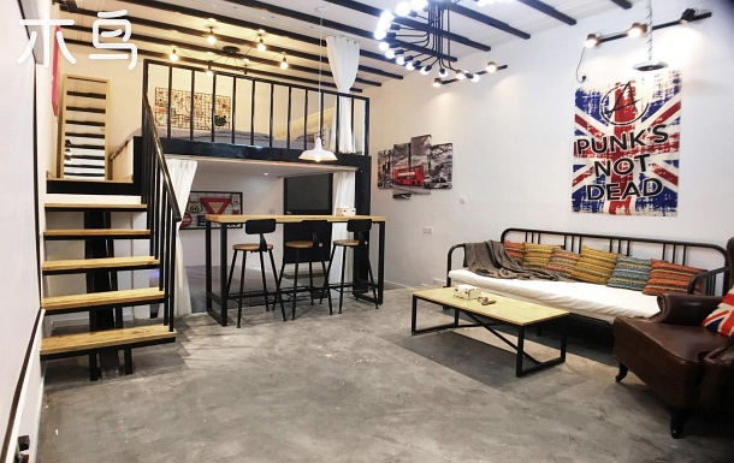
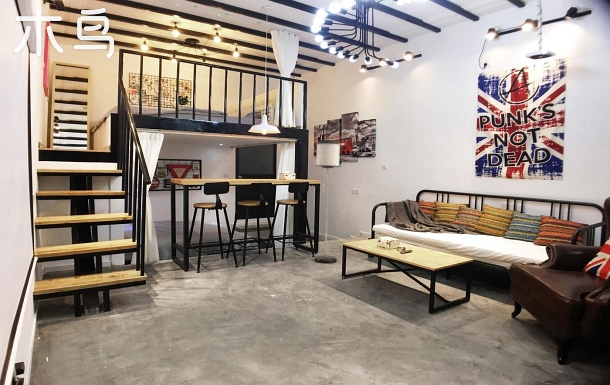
+ floor lamp (326, 200)
